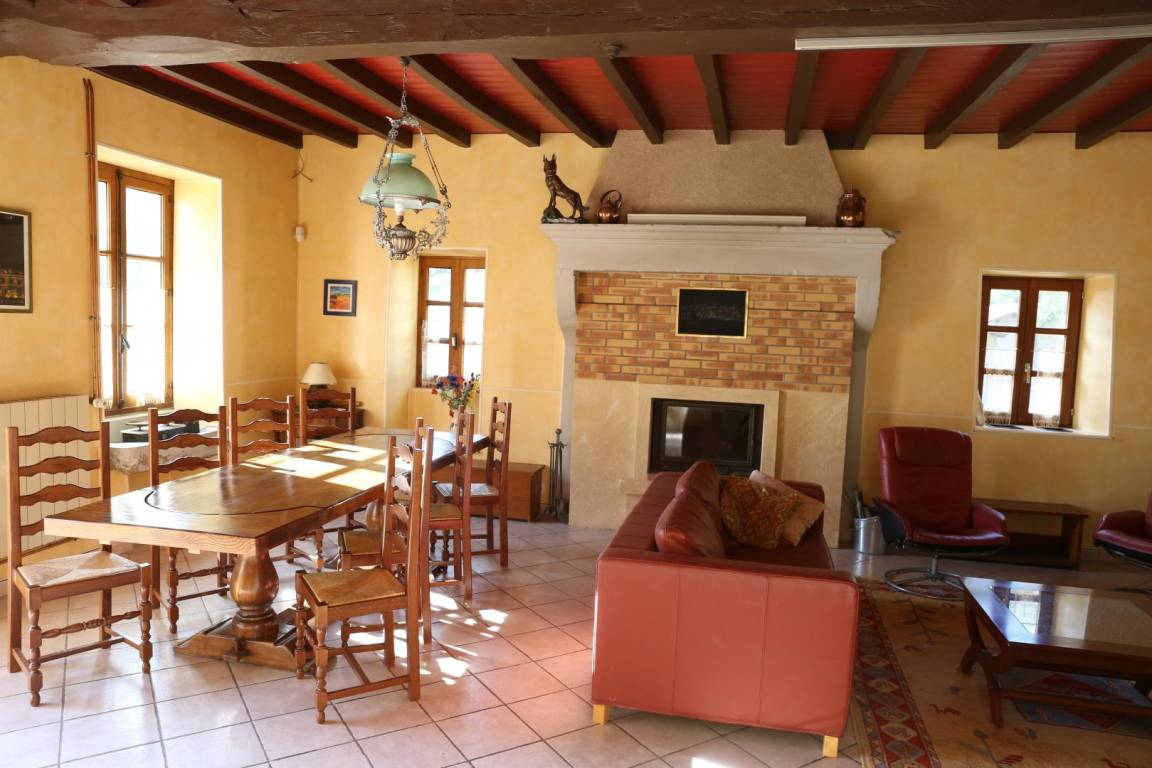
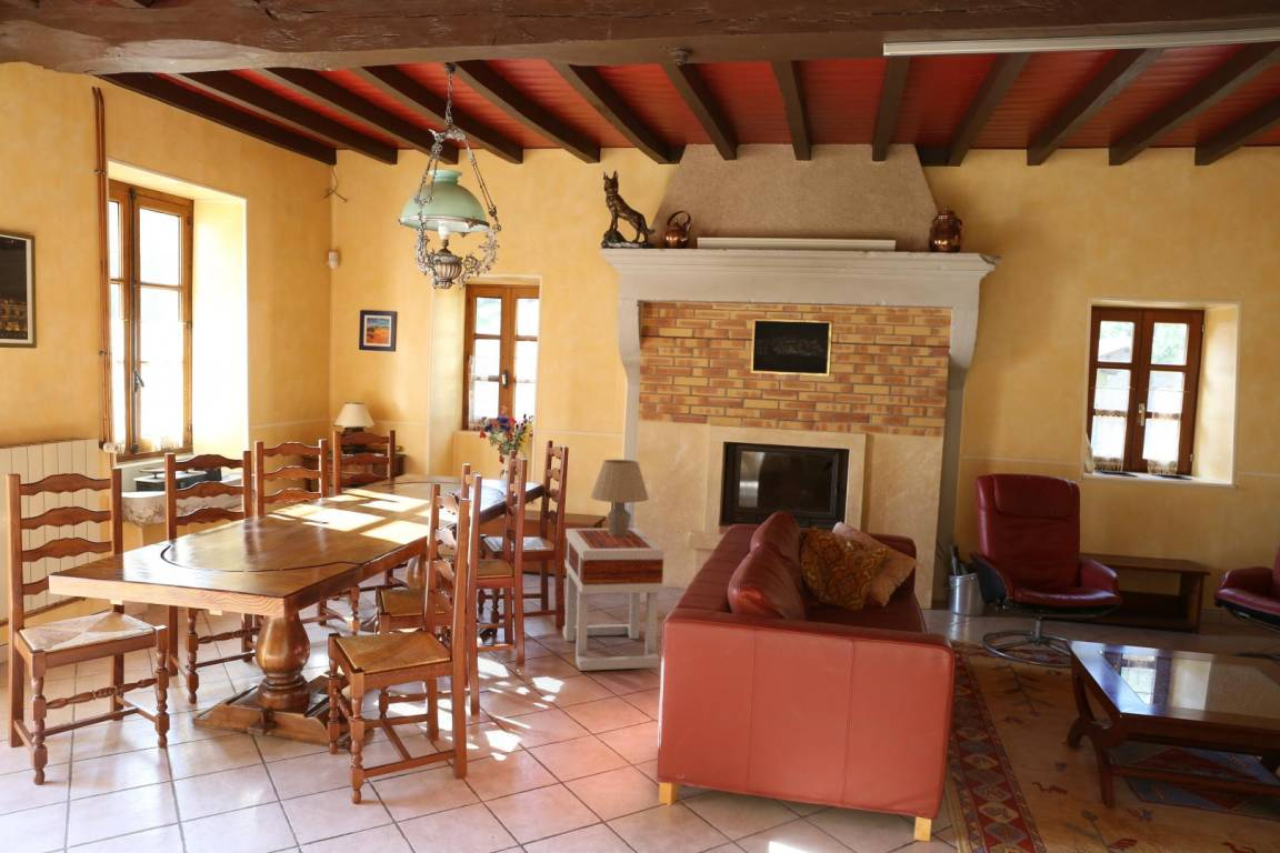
+ side table (613, 592)
+ table lamp (619, 498)
